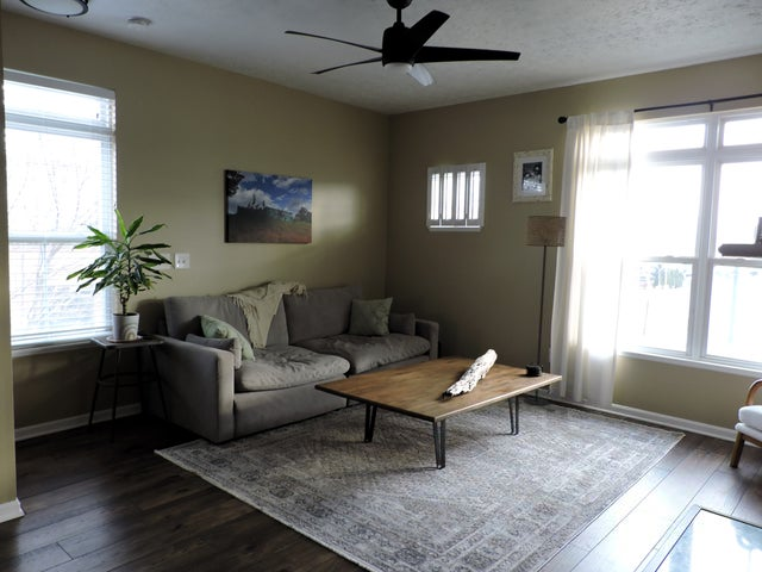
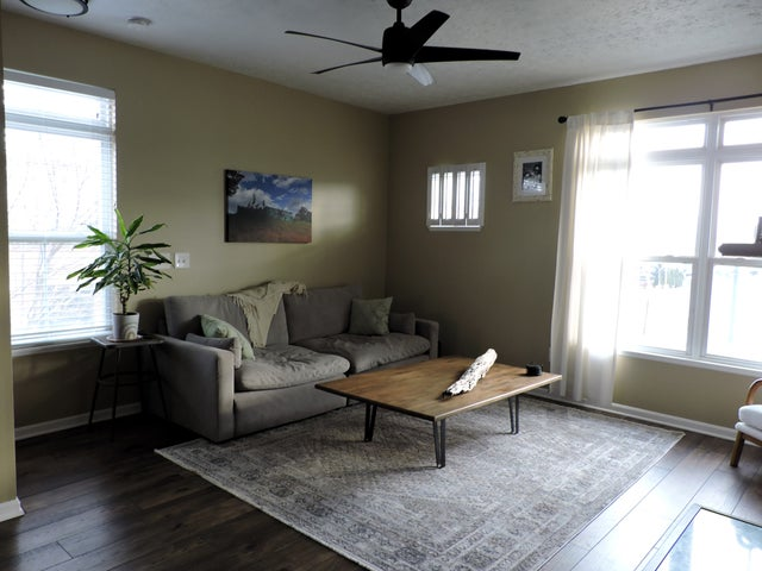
- floor lamp (541, 310)
